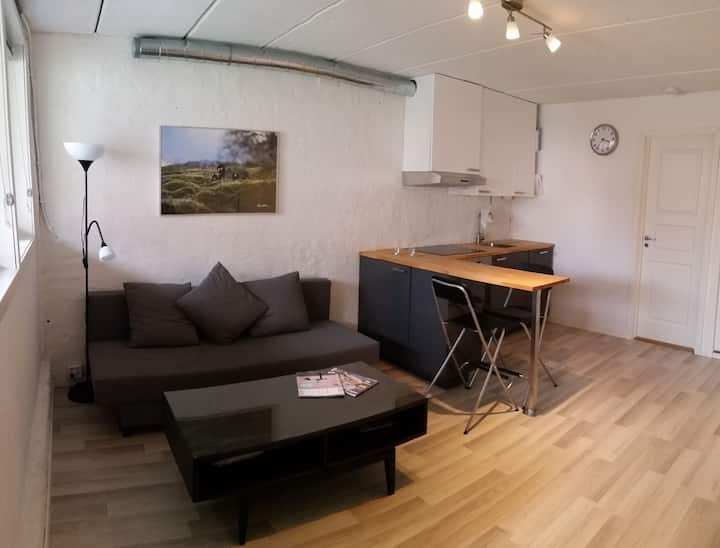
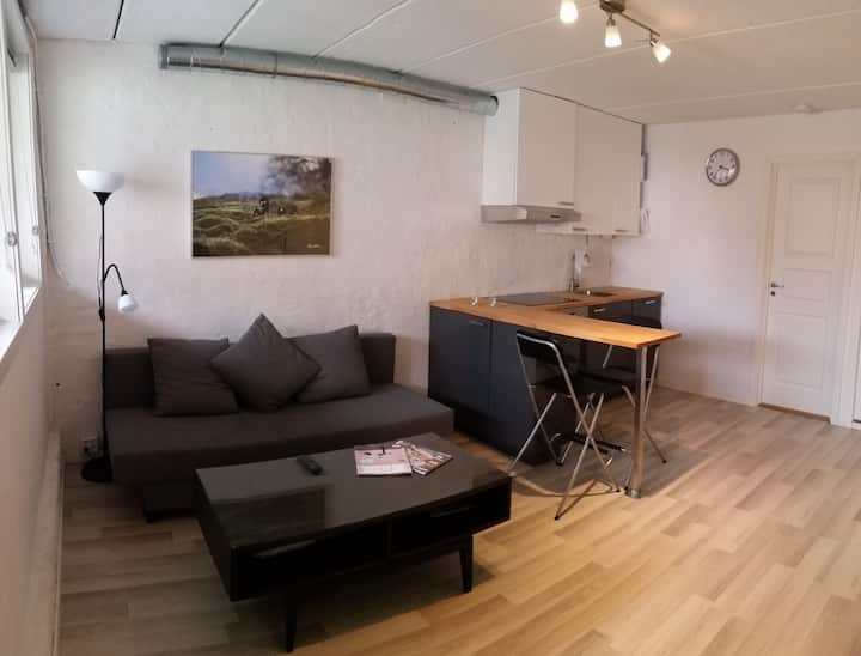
+ remote control (309, 463)
